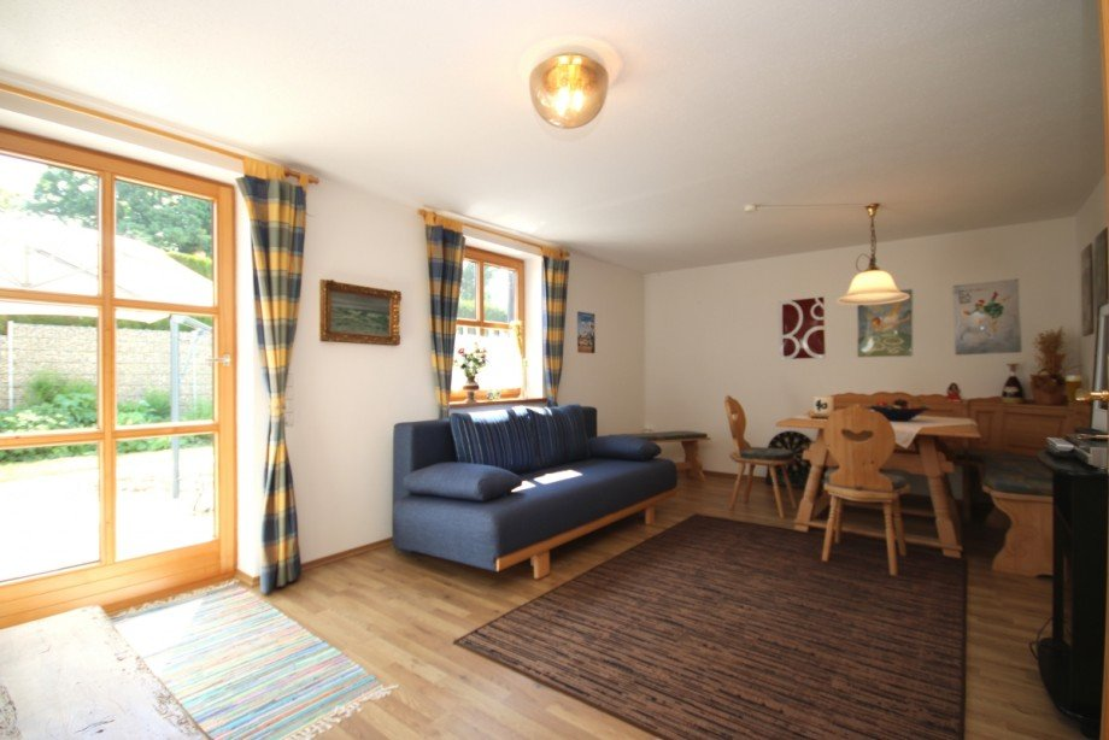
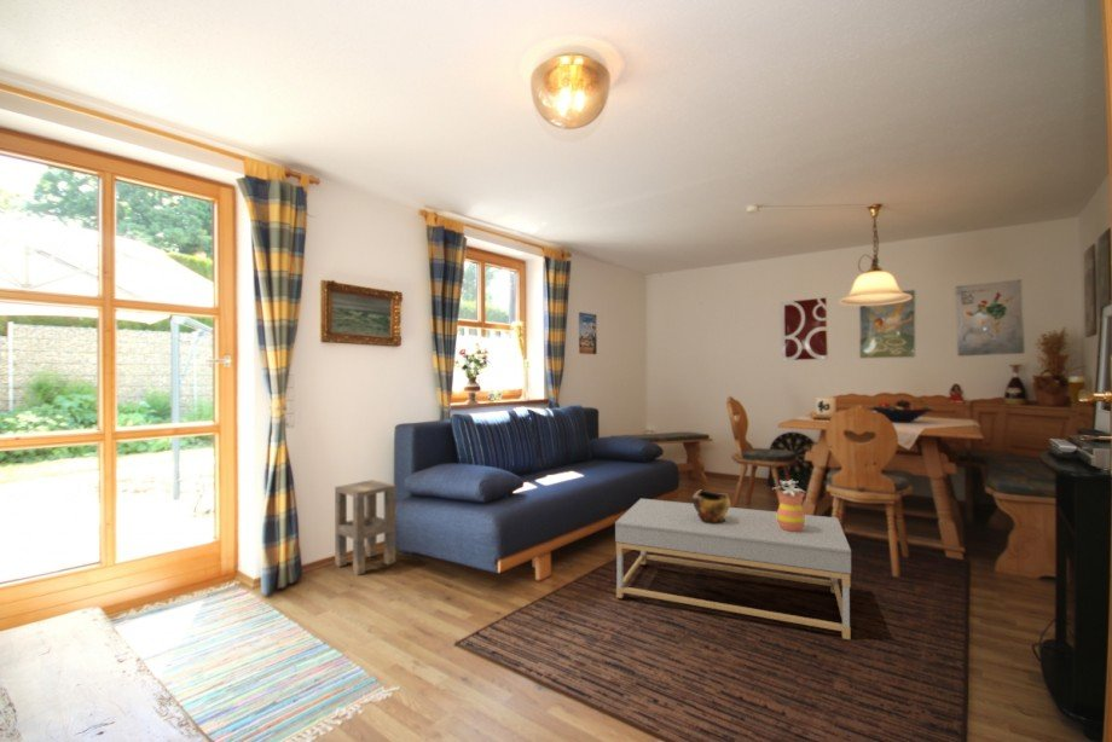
+ side table (365, 524)
+ flowerpot (789, 503)
+ decorative bowl (711, 505)
+ coffee table (728, 557)
